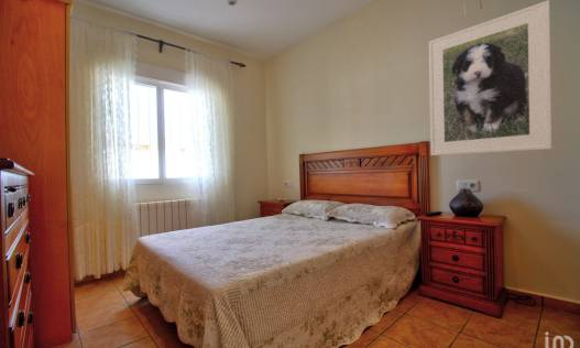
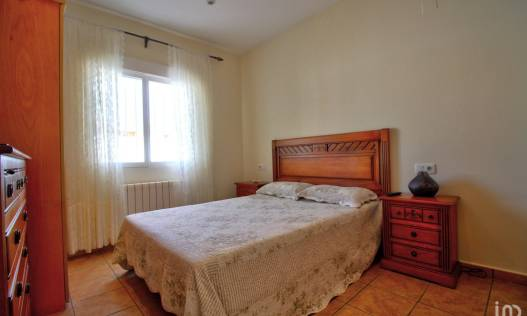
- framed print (482, 88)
